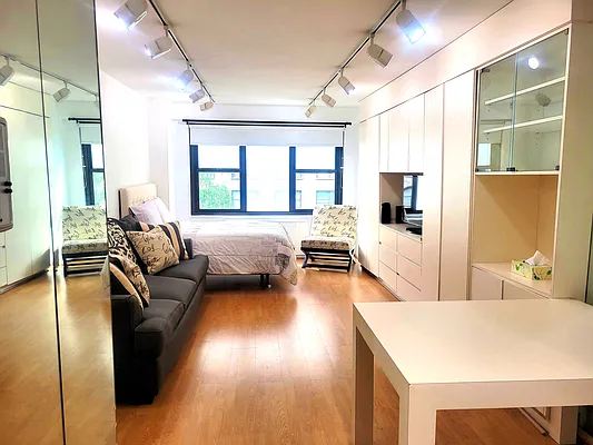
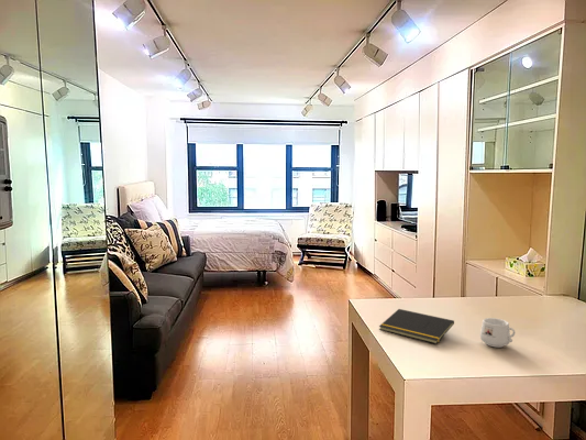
+ mug (497, 333)
+ notepad (416, 324)
